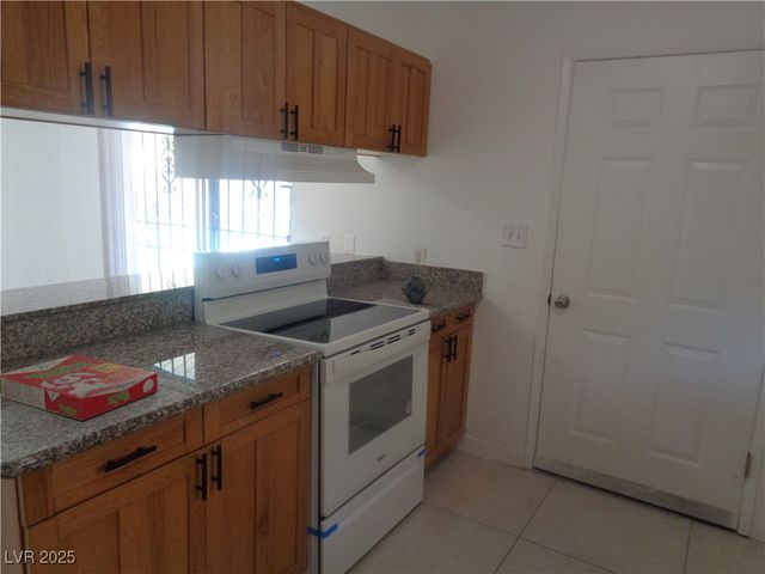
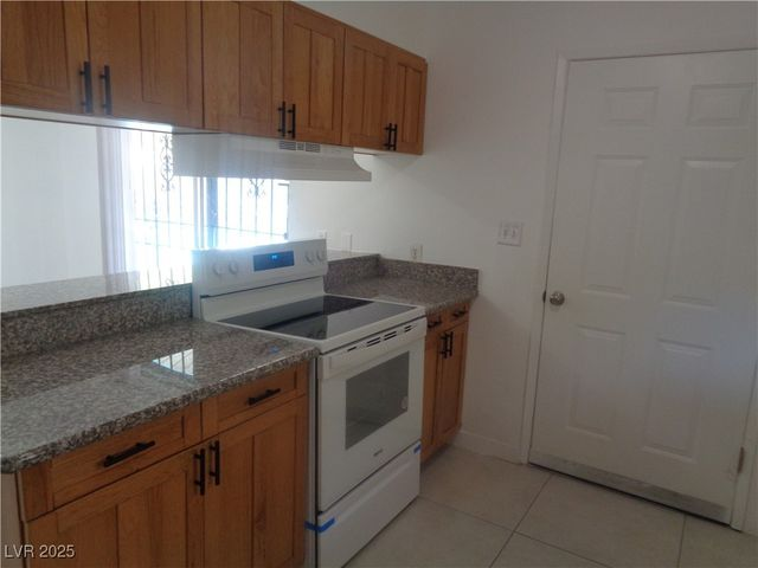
- cereal box (79, 383)
- teapot (415, 288)
